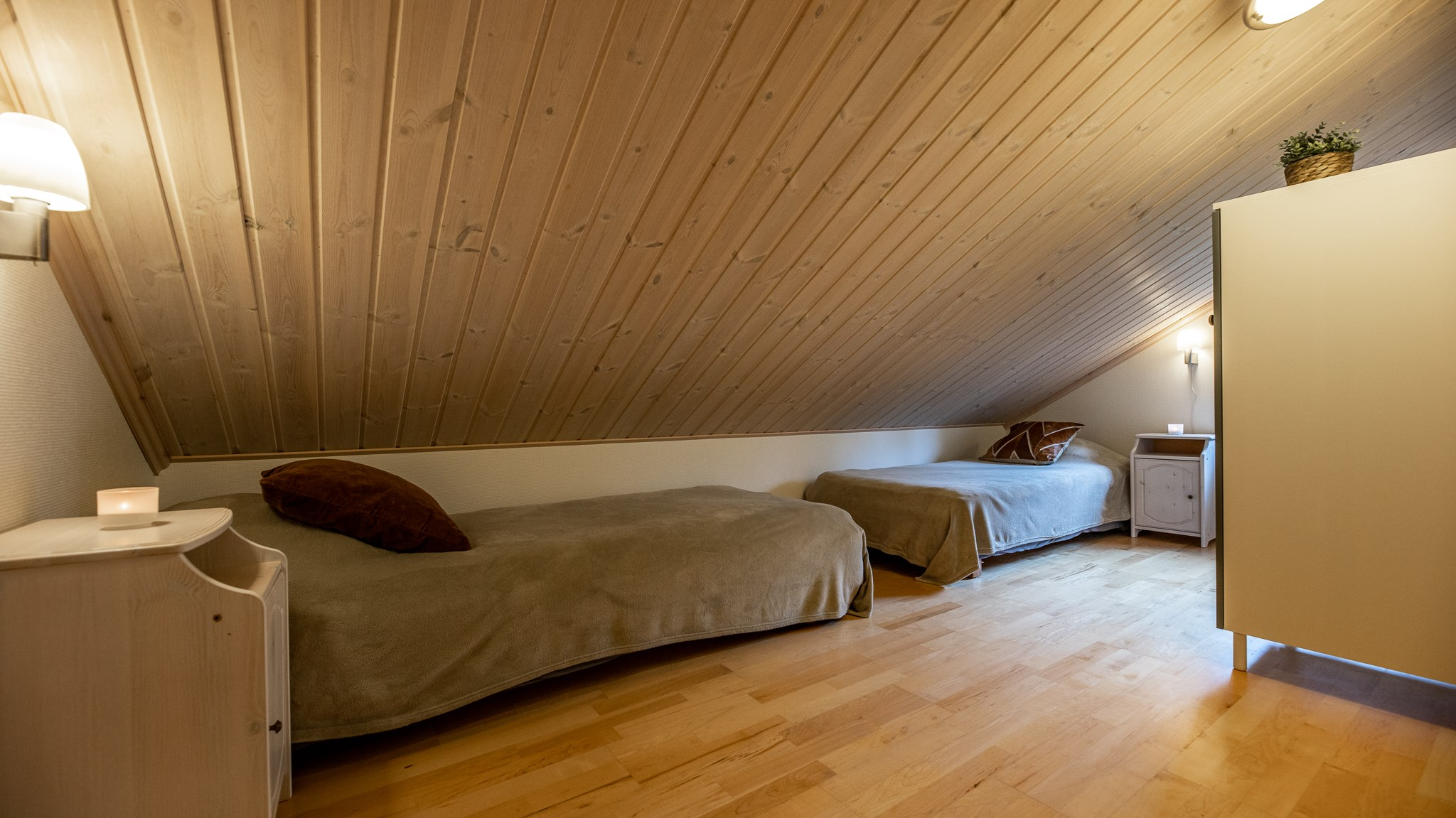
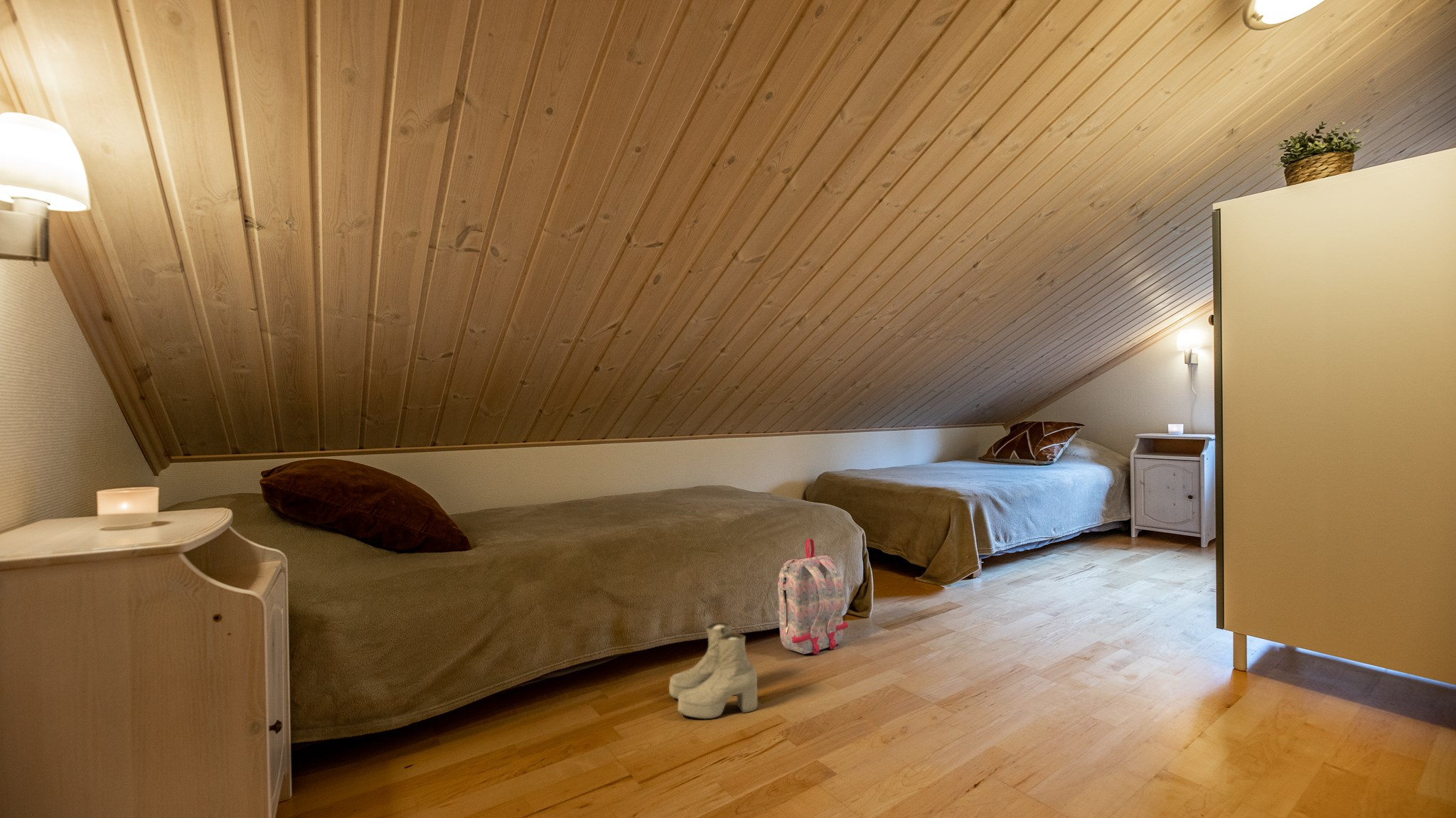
+ boots (712, 666)
+ backpack (812, 593)
